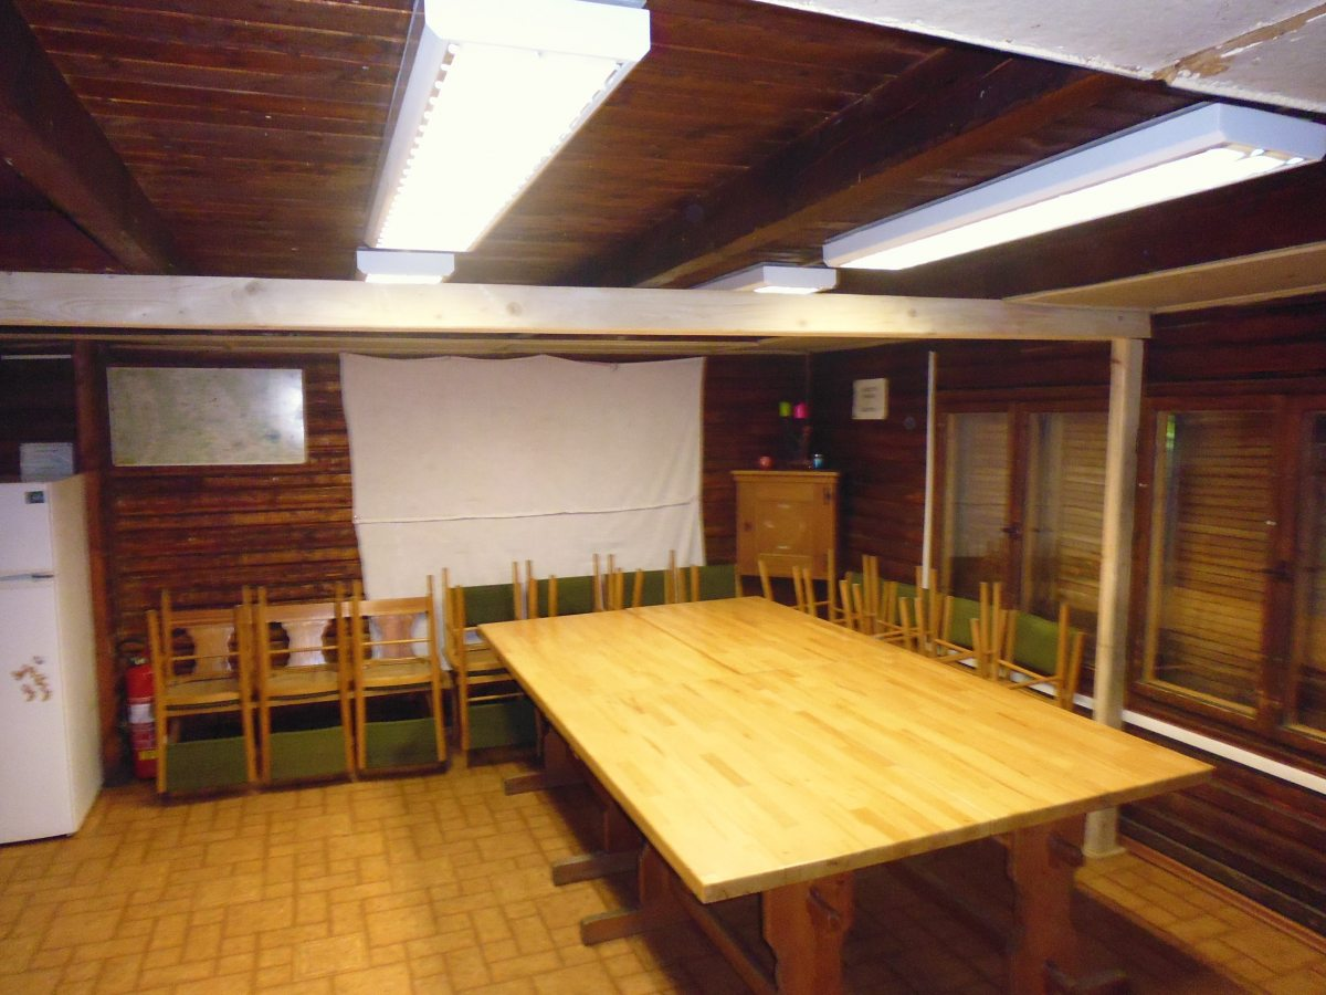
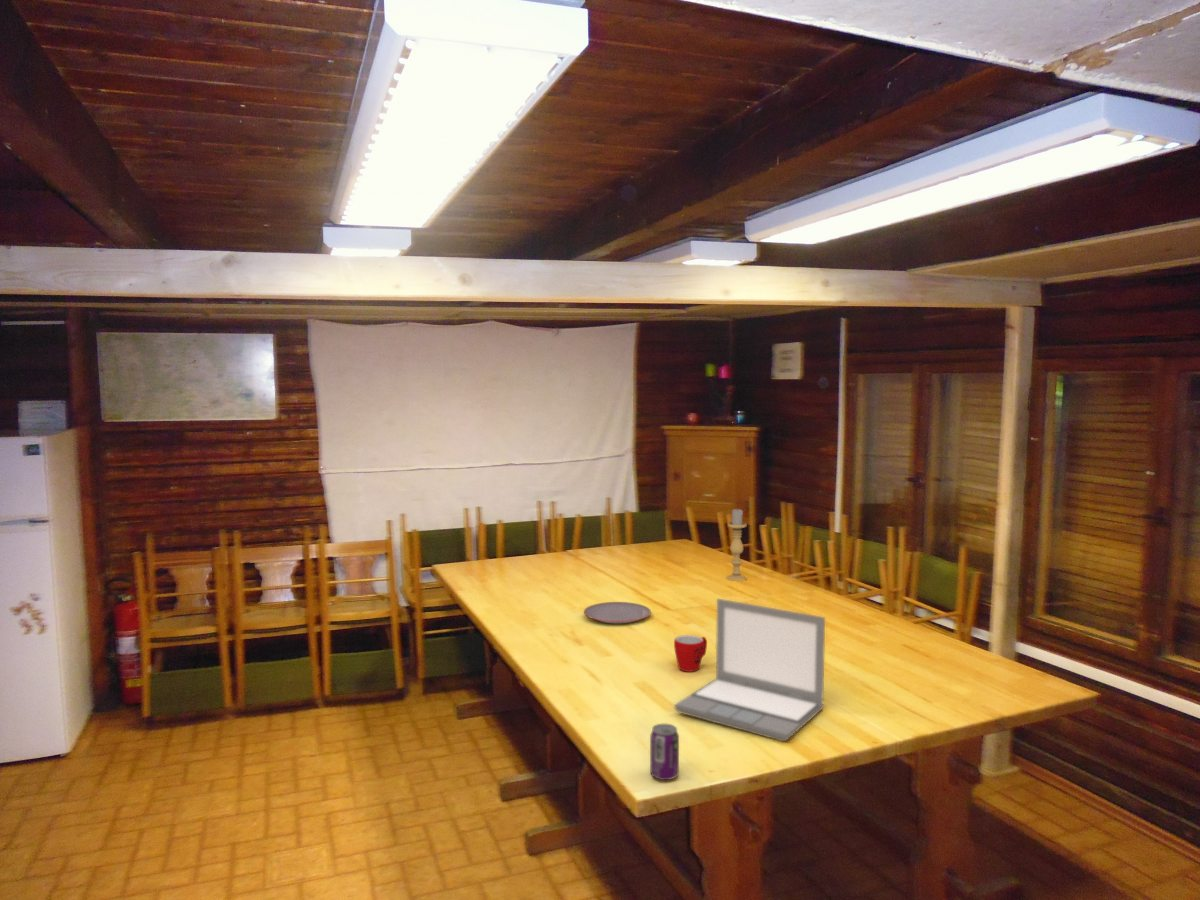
+ candle holder (736, 543)
+ mug (692, 652)
+ beverage can (664, 752)
+ laptop (750, 664)
+ plate (617, 613)
